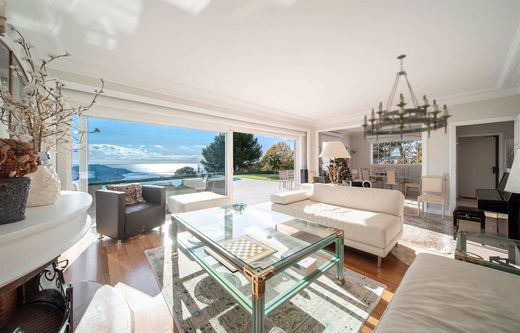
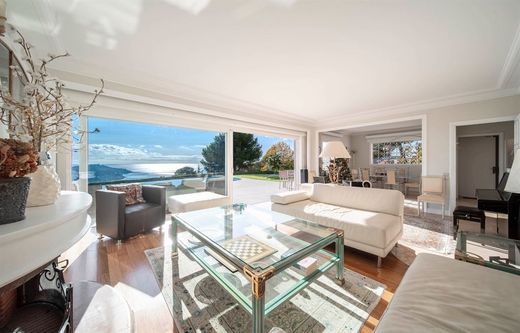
- chandelier (401, 96)
